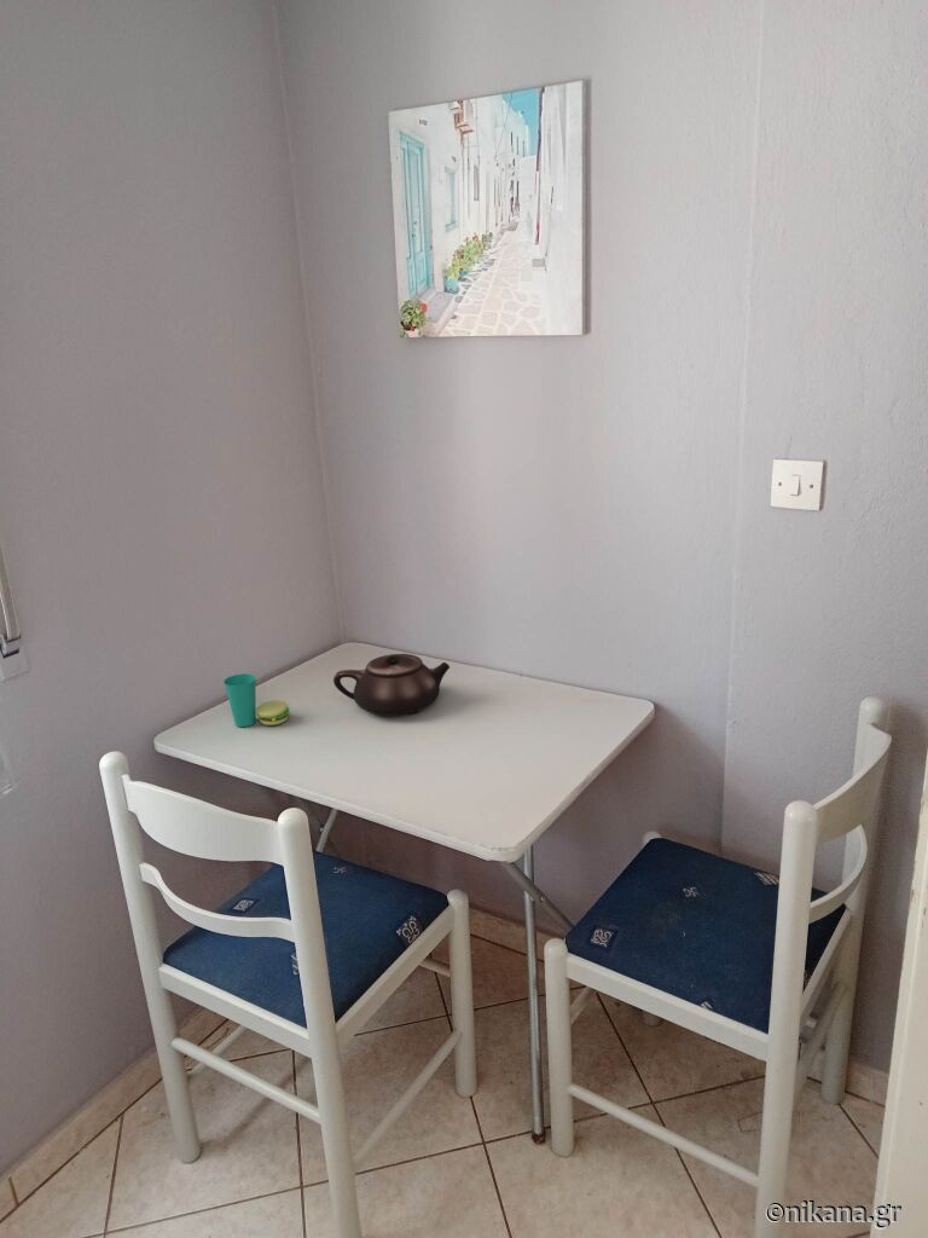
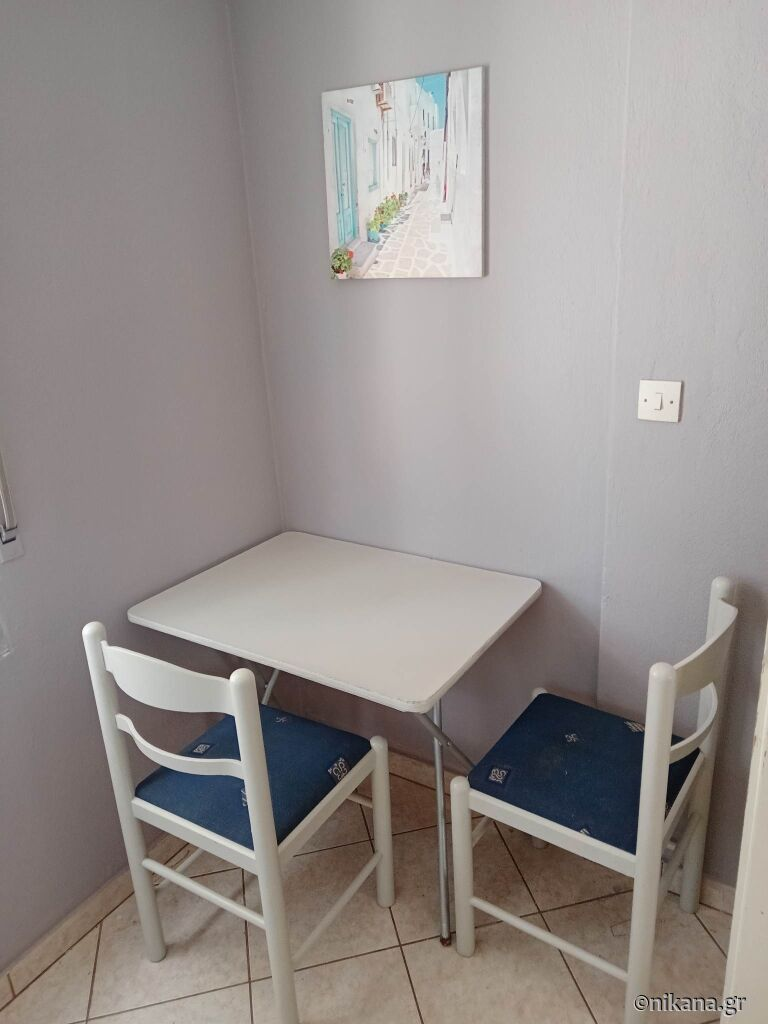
- cup (255, 700)
- teapot (393, 678)
